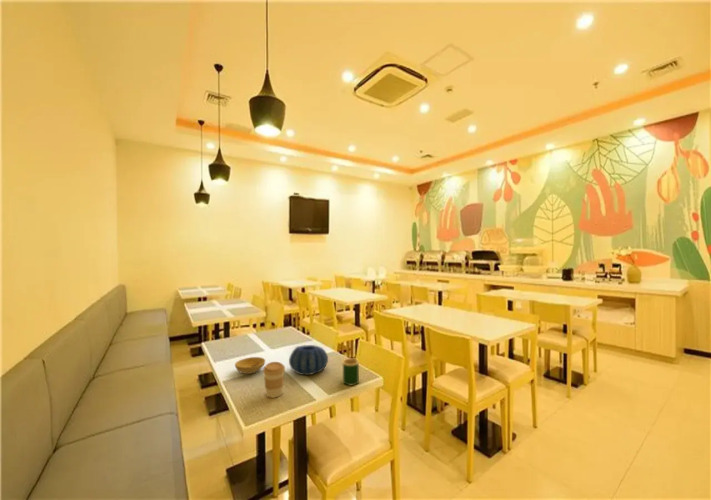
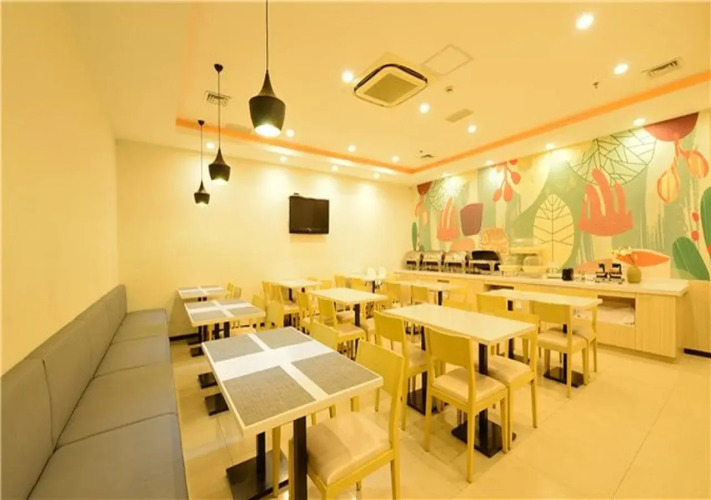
- bowl (250, 366)
- mug (349, 370)
- coffee cup (274, 379)
- decorative bowl (308, 358)
